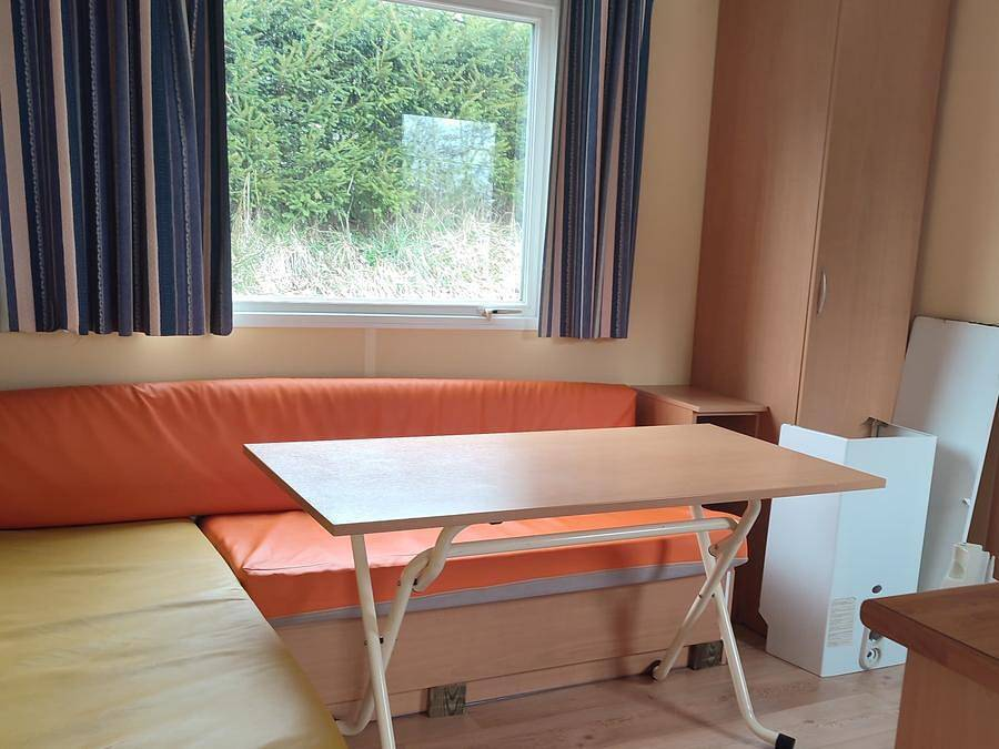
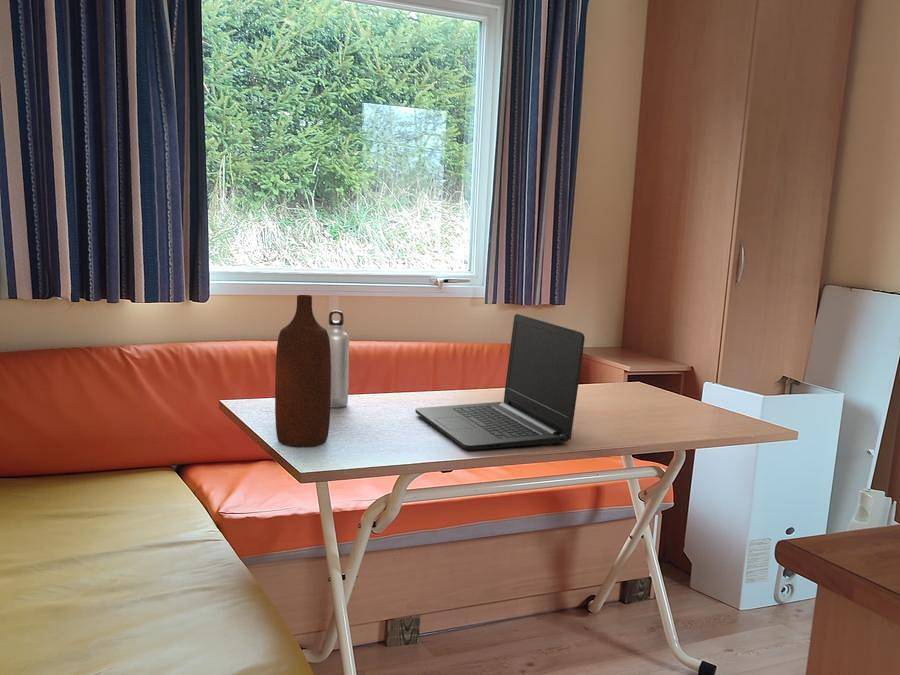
+ water bottle (335, 358)
+ laptop (506, 377)
+ bottle (303, 369)
